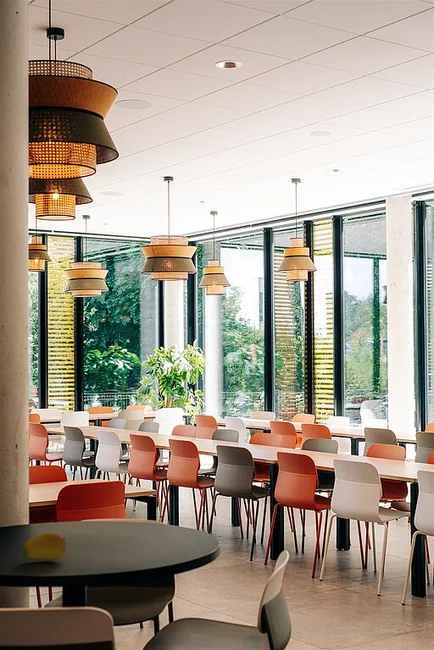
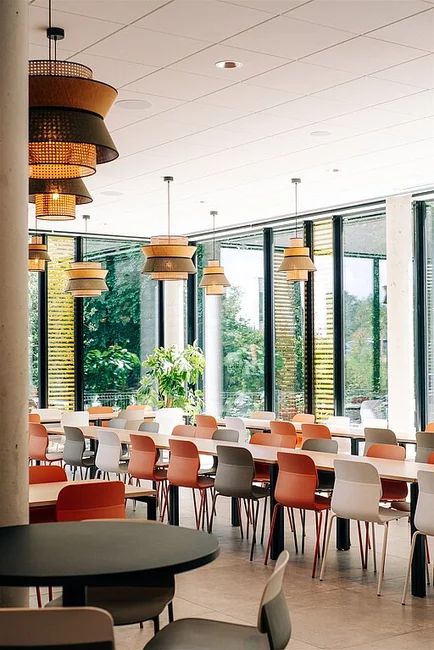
- fruit (44, 546)
